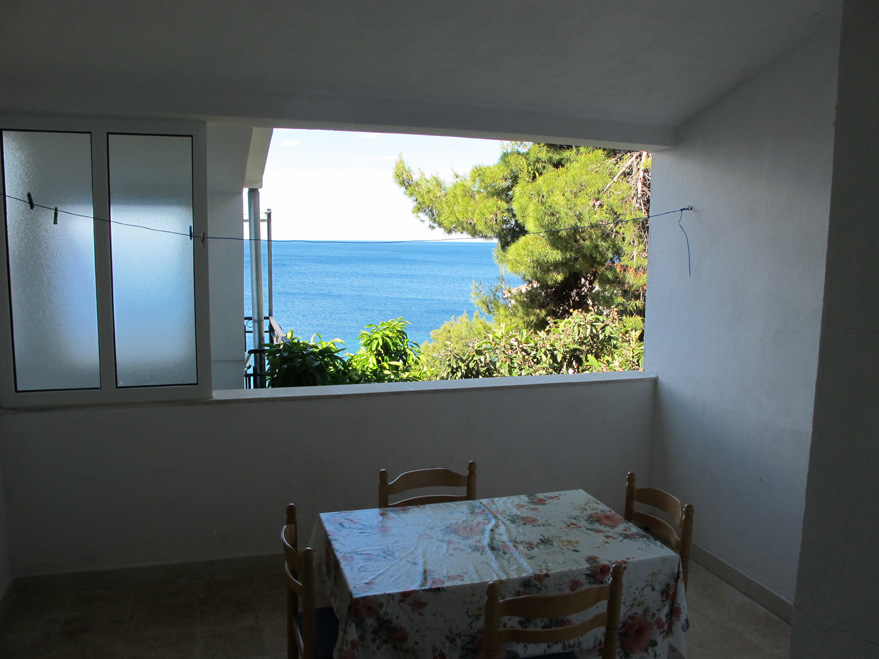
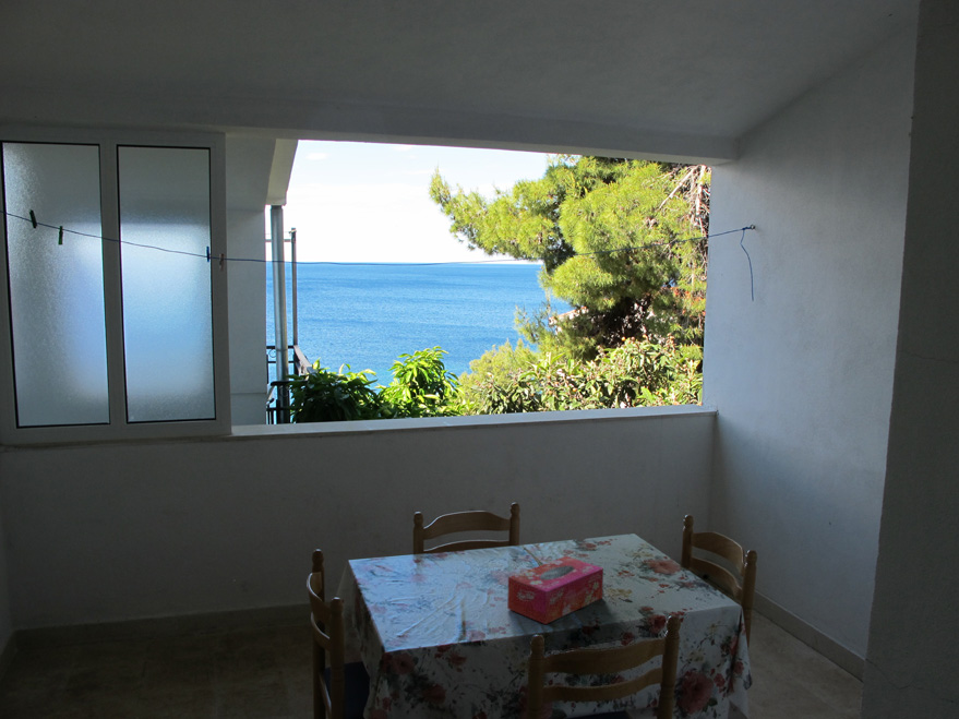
+ tissue box (555, 587)
